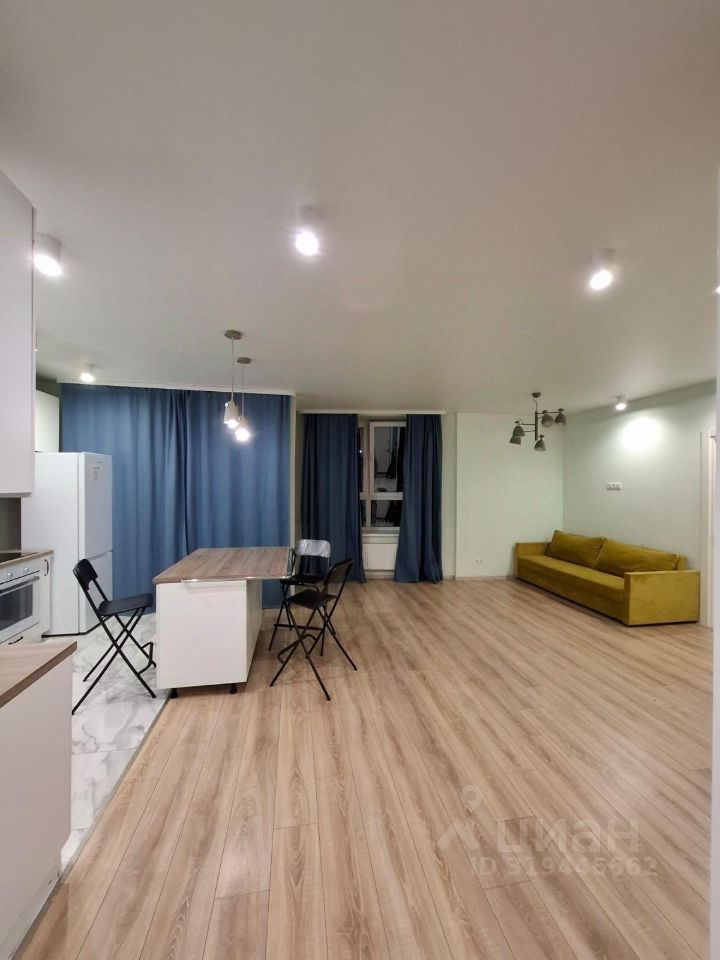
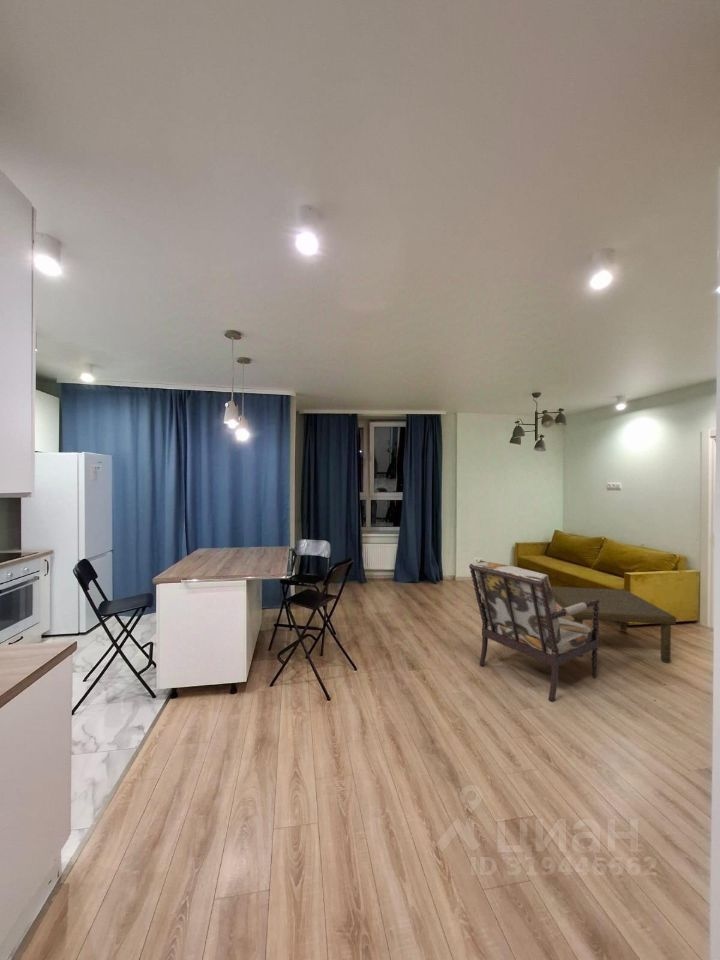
+ coffee table (602, 620)
+ armchair (532, 617)
